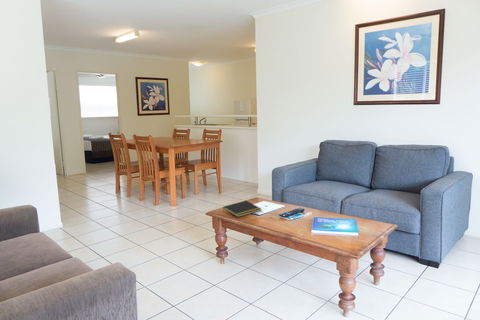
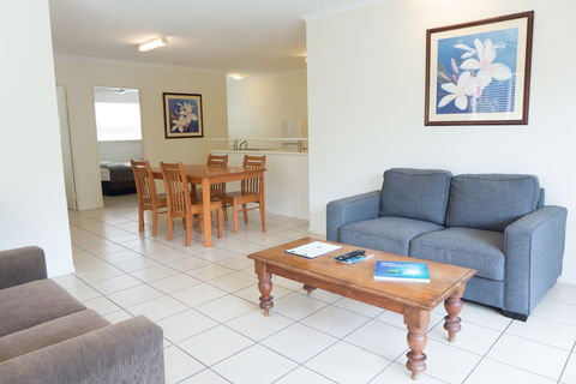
- notepad (242, 208)
